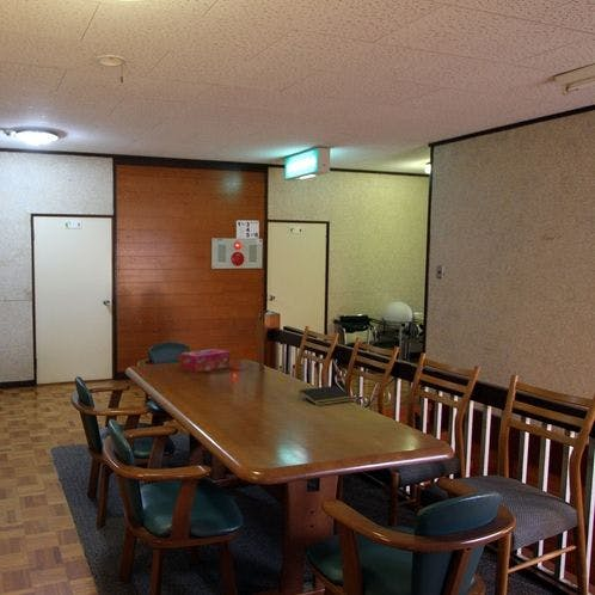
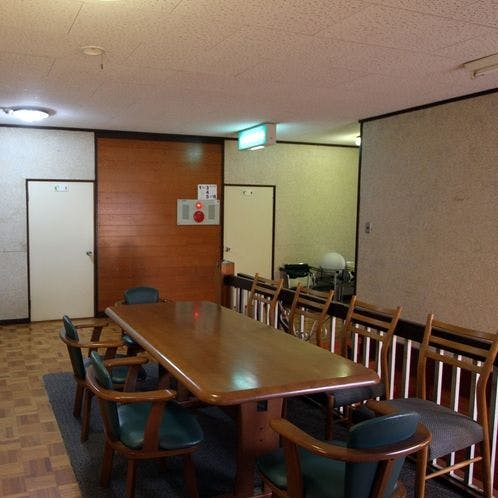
- notepad (326, 394)
- tissue box (204, 360)
